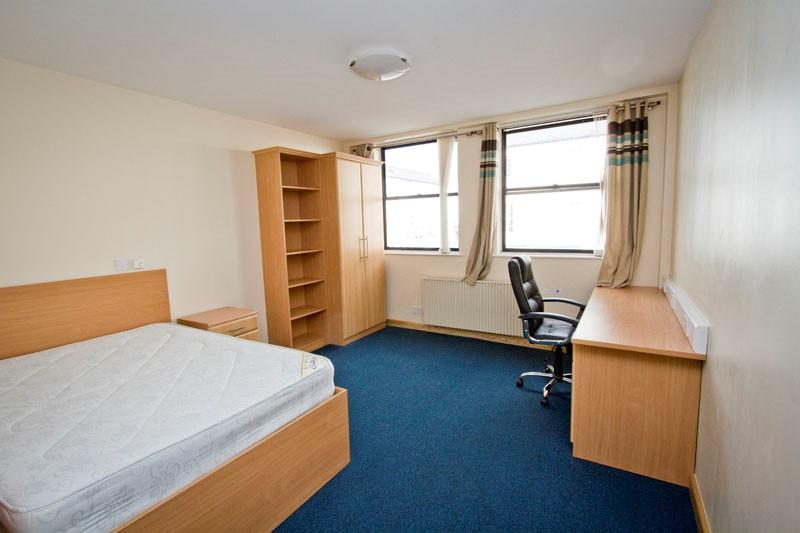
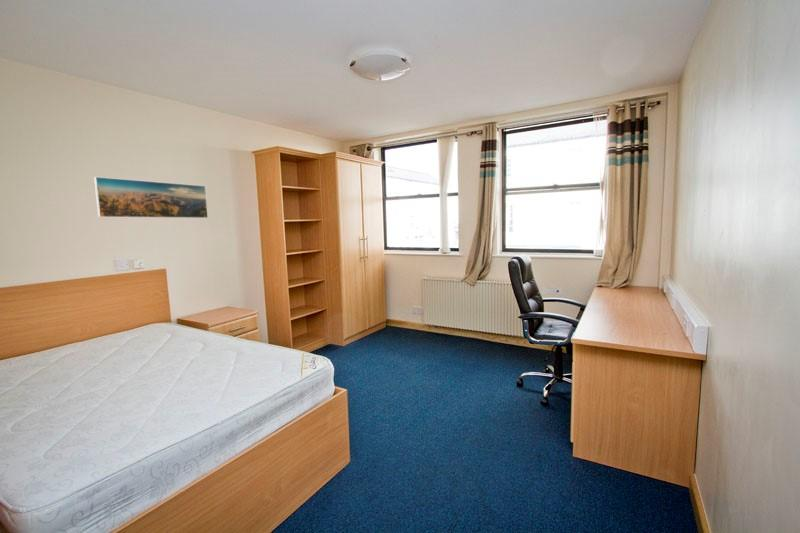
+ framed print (157, 199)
